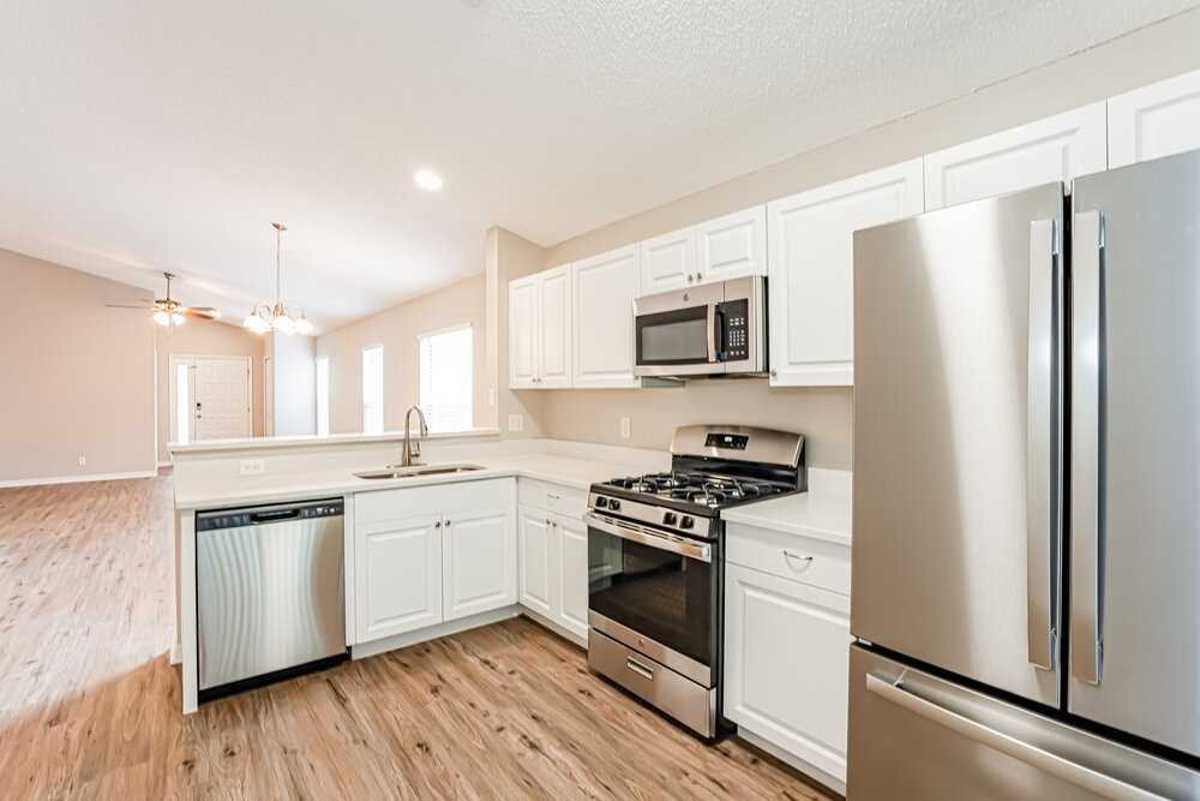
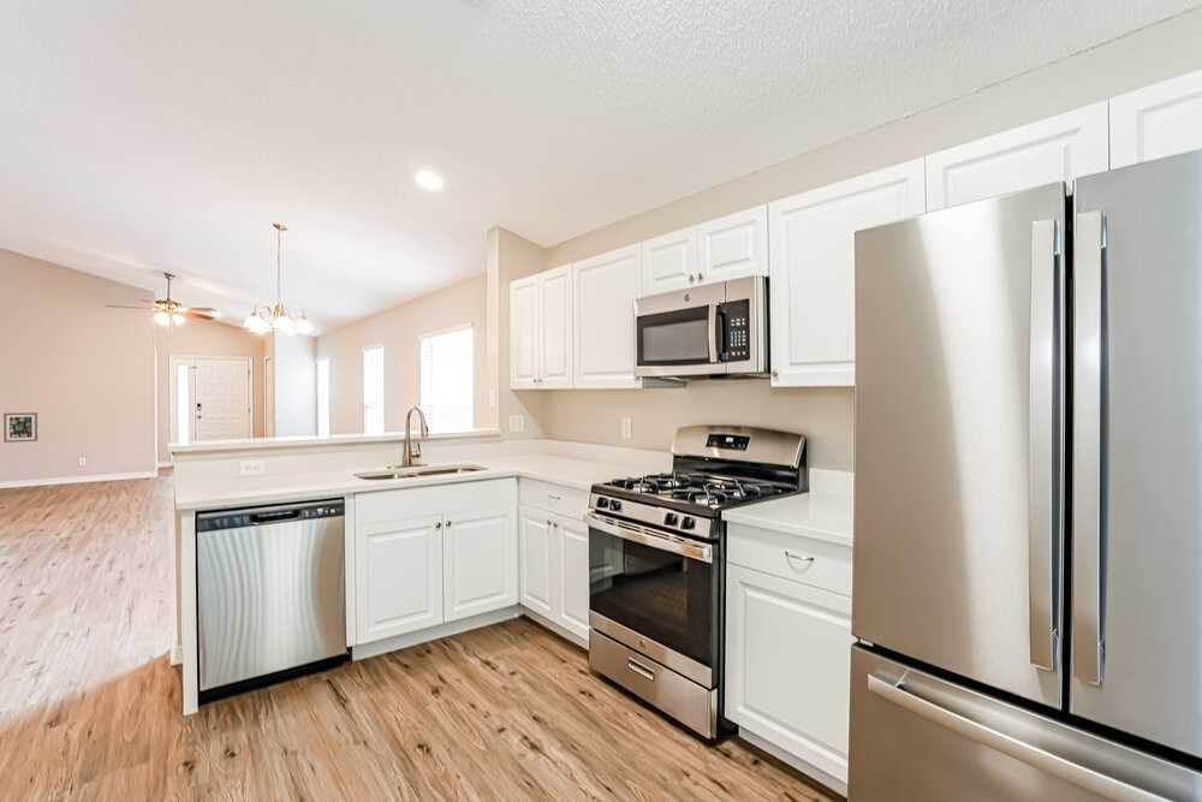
+ wall art (20, 427)
